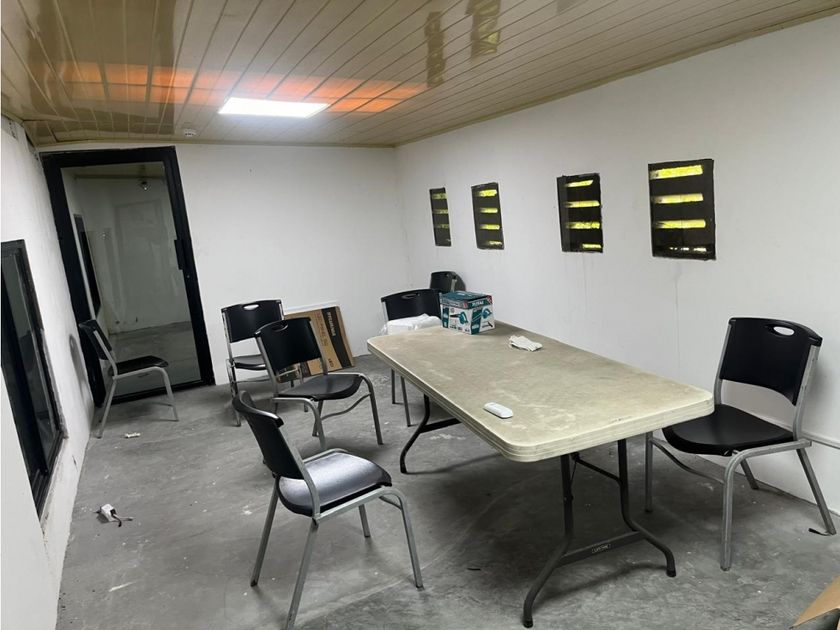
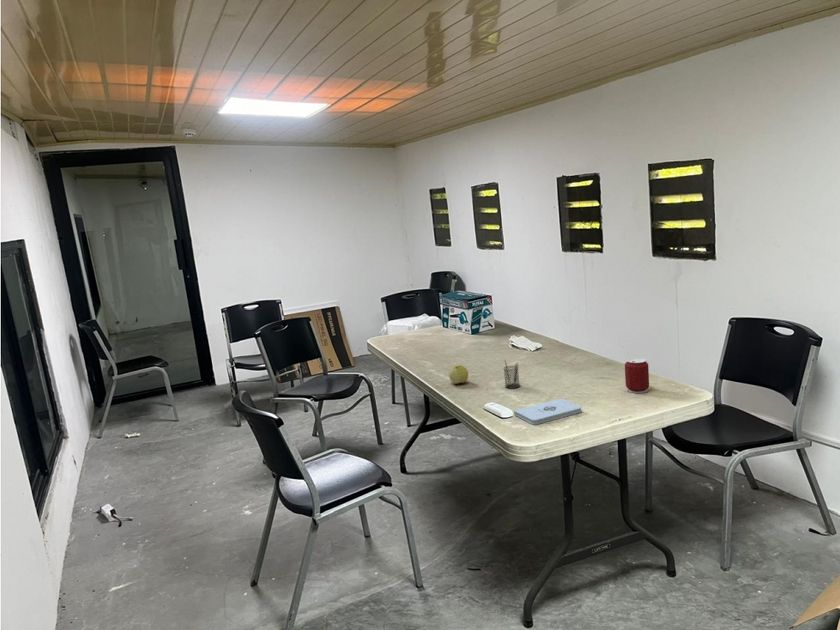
+ can (636, 375)
+ notepad (548, 411)
+ pencil holder (511, 373)
+ apple (458, 374)
